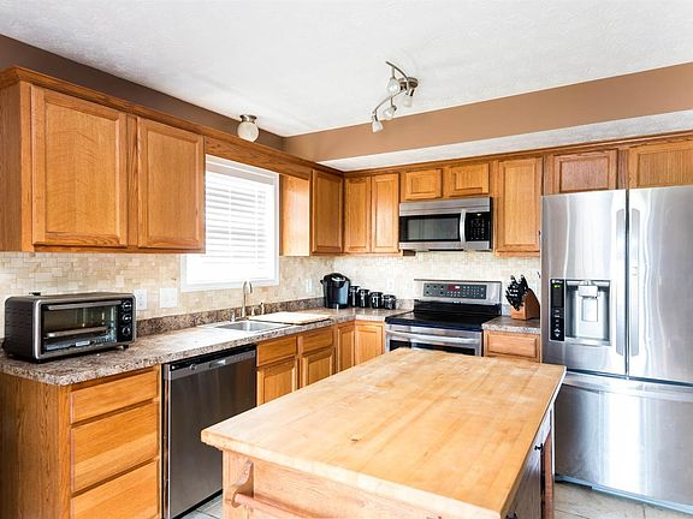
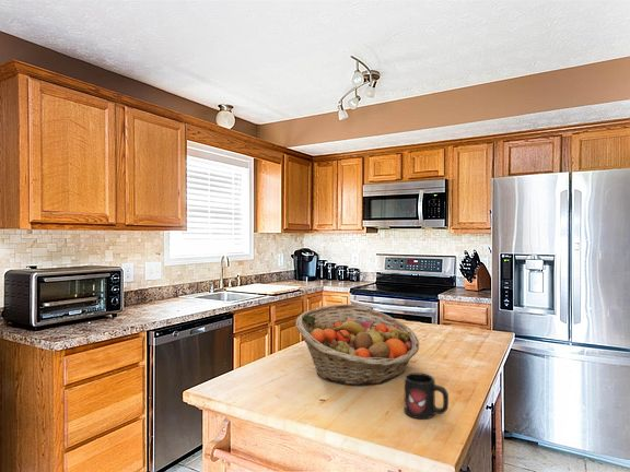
+ mug (425, 396)
+ fruit basket (358, 340)
